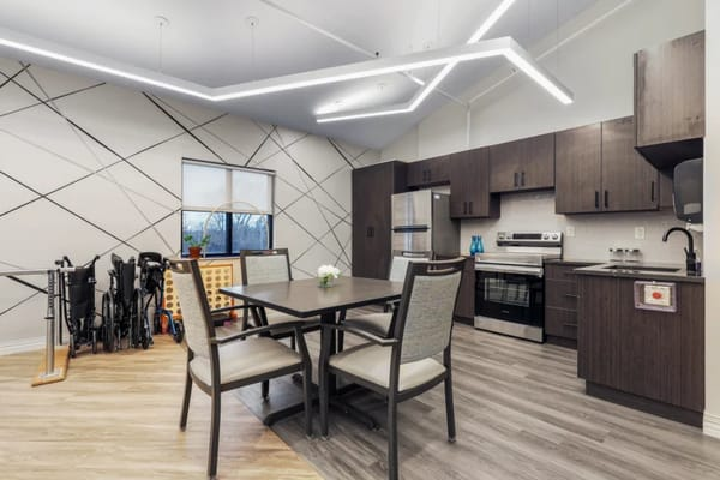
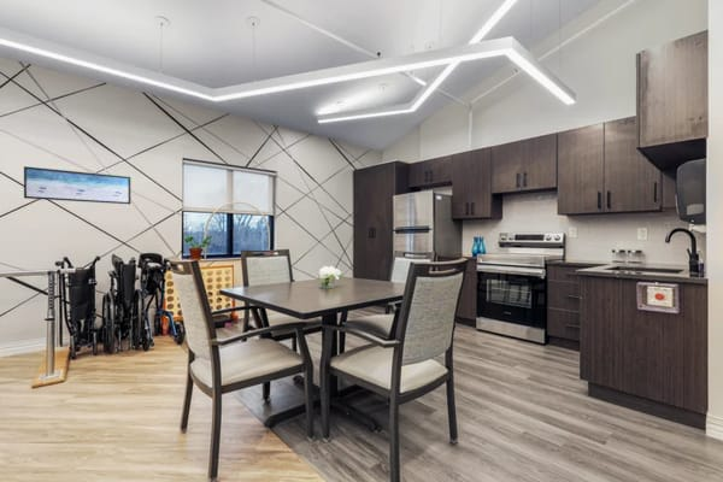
+ wall art (81, 187)
